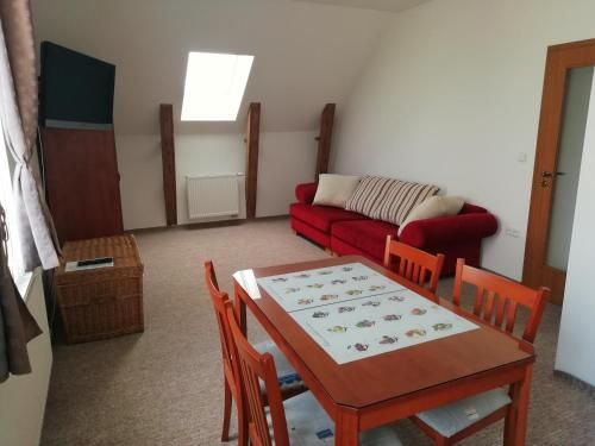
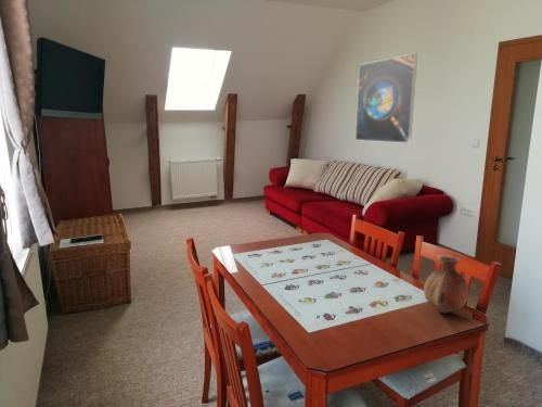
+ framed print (383, 101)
+ vase (446, 284)
